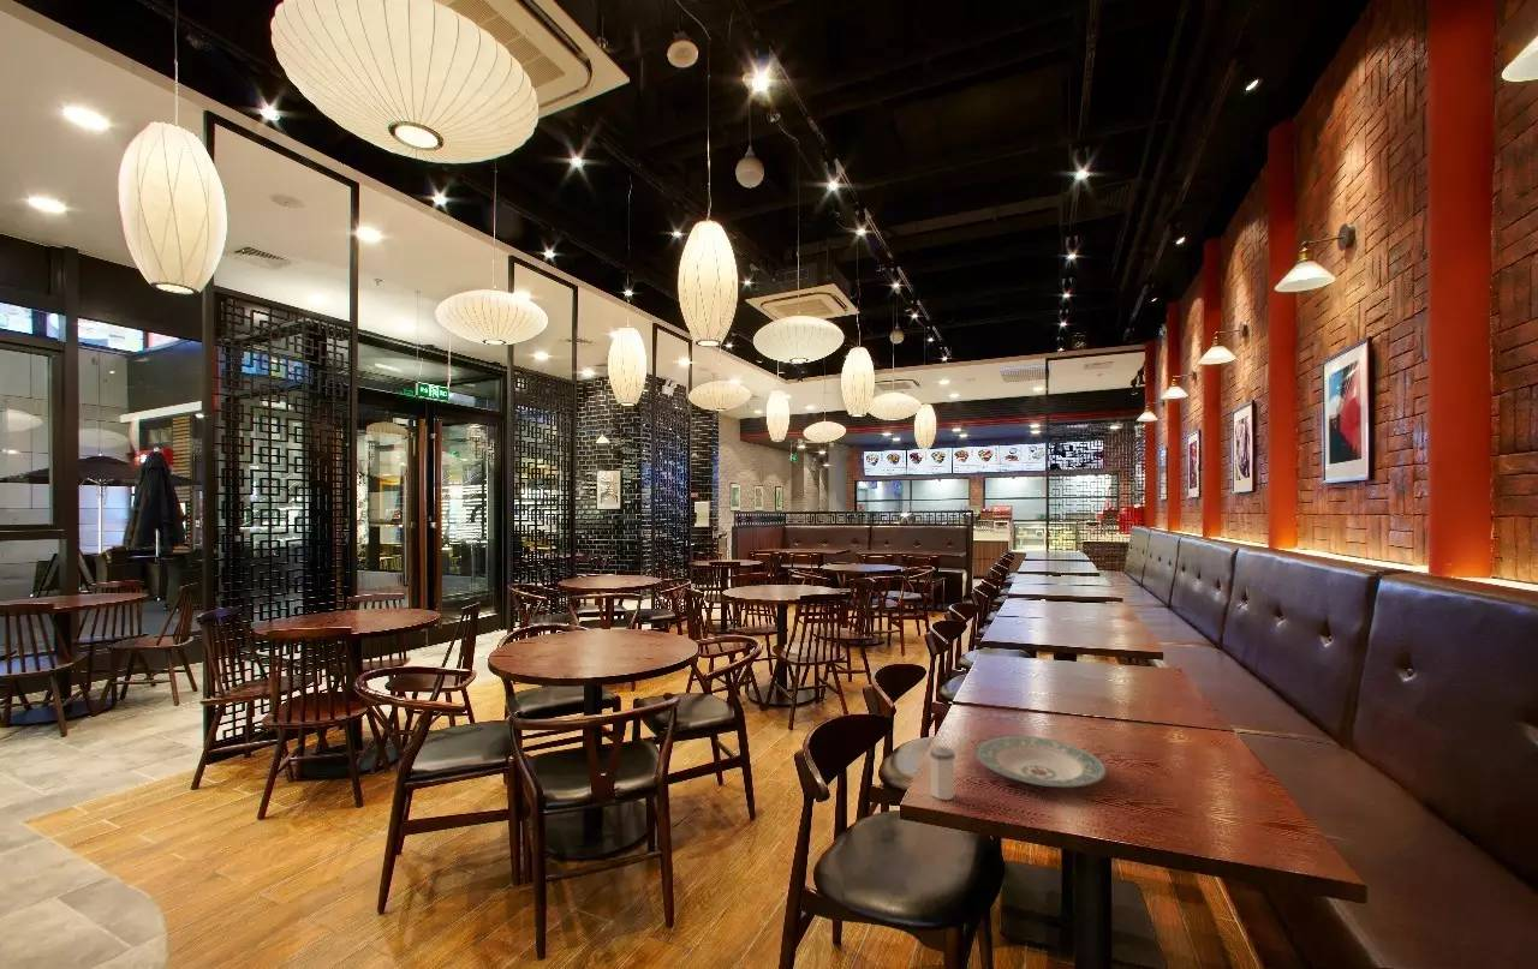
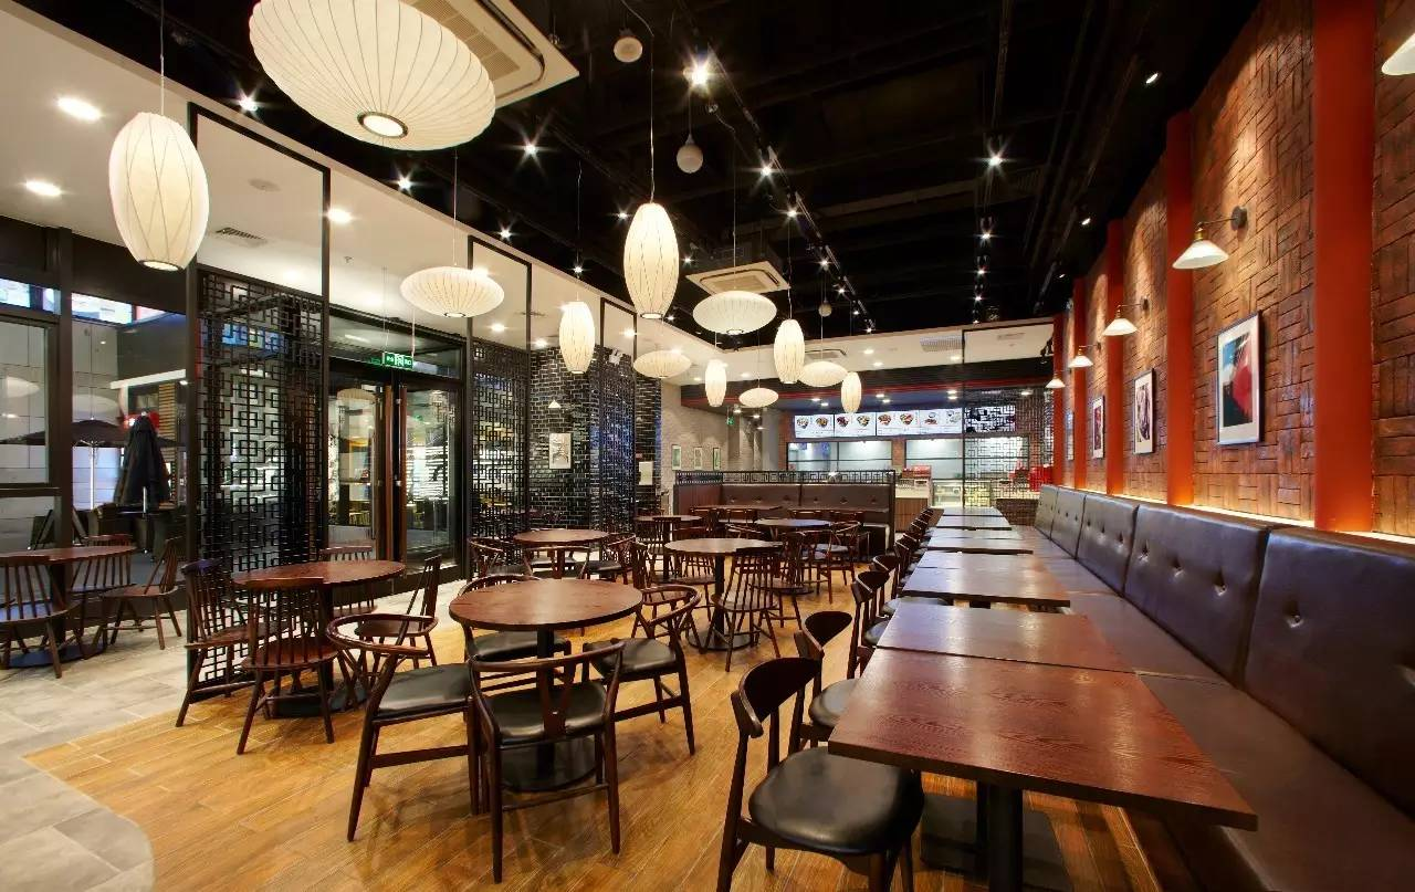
- plate (1038, 766)
- salt shaker (942, 772)
